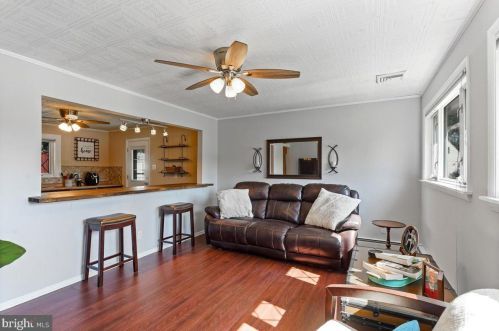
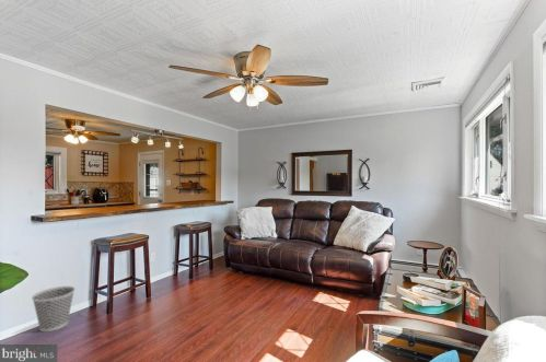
+ wastebasket (54, 308)
